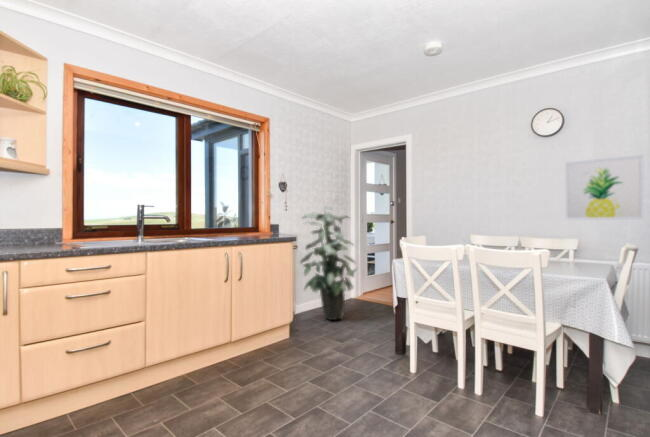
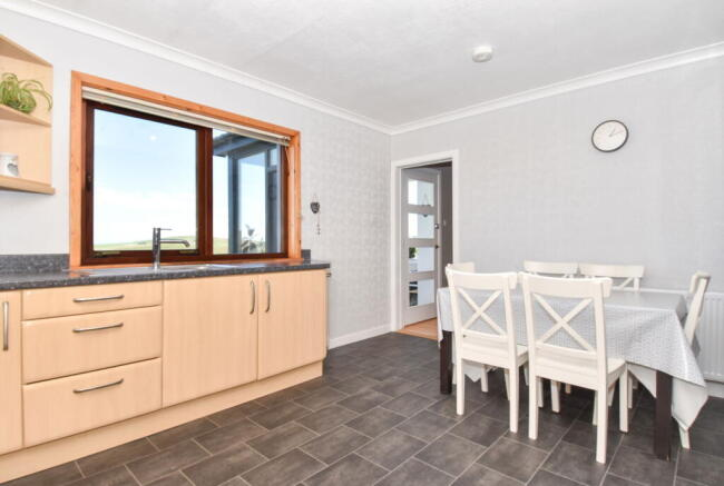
- indoor plant (328, 262)
- wall art (602, 189)
